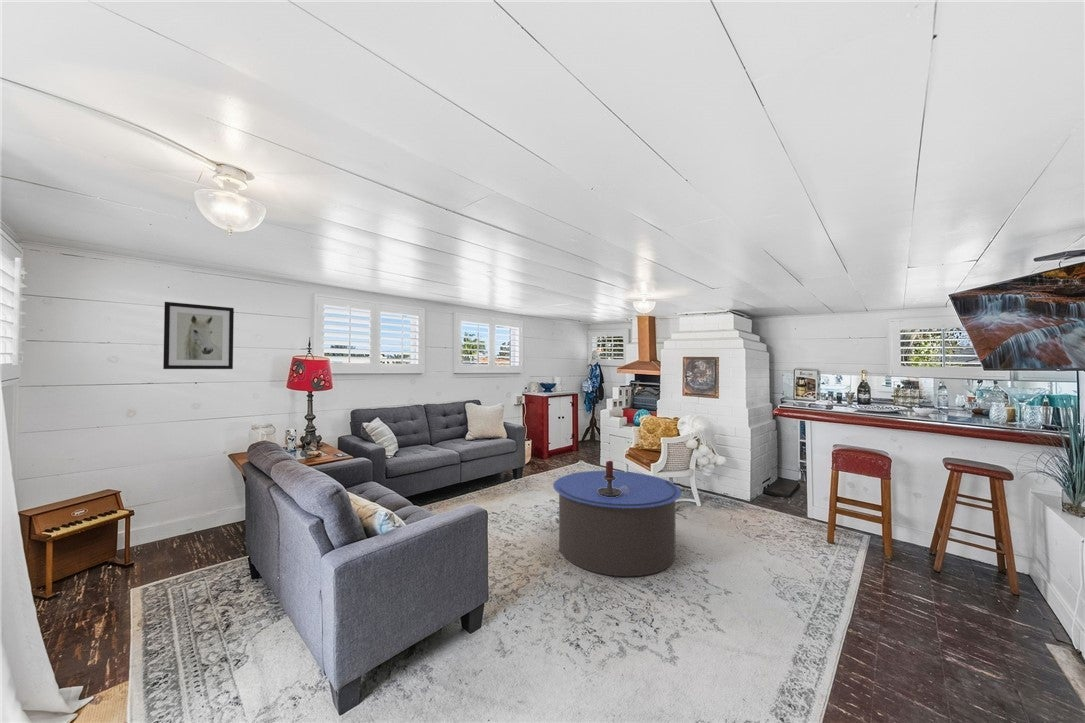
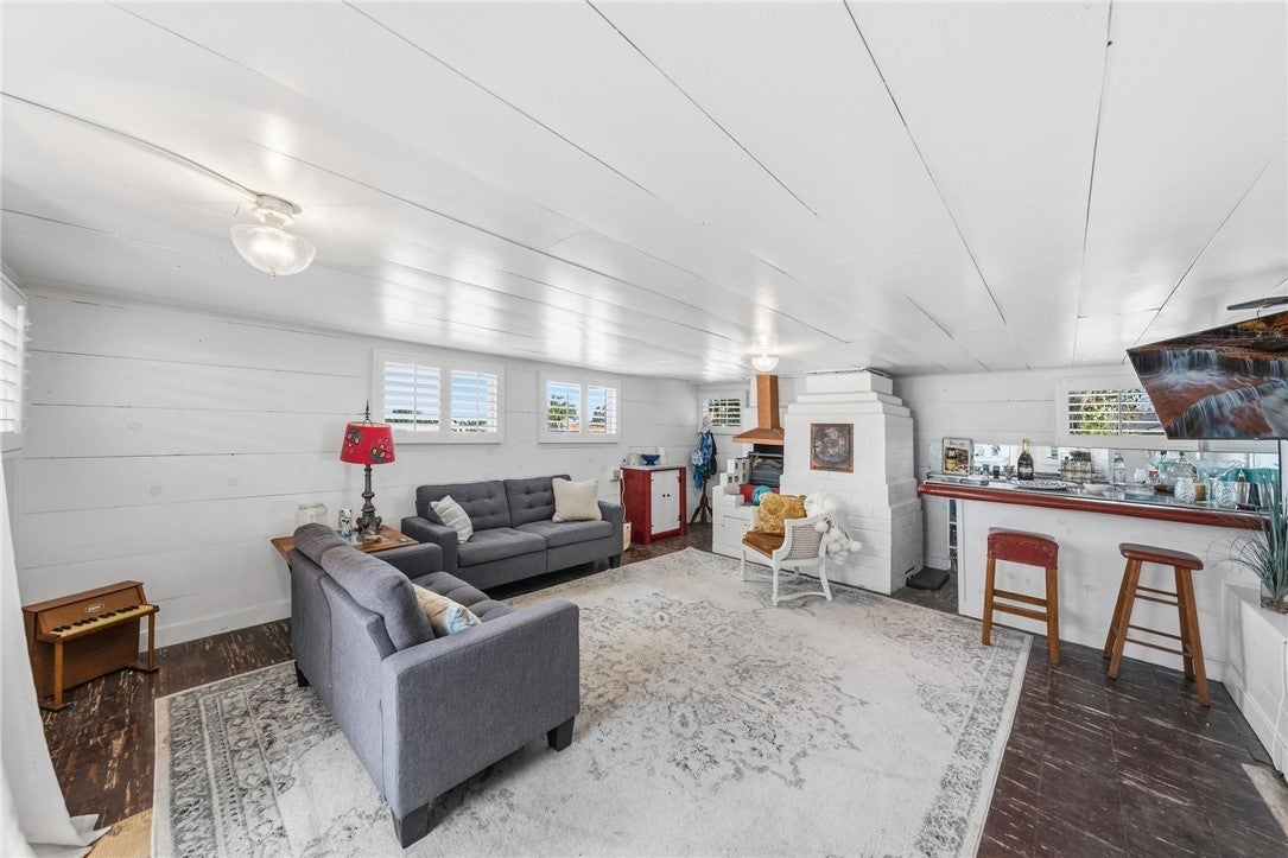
- coffee table (615, 515)
- wall art (200, 337)
- candle holder (613, 477)
